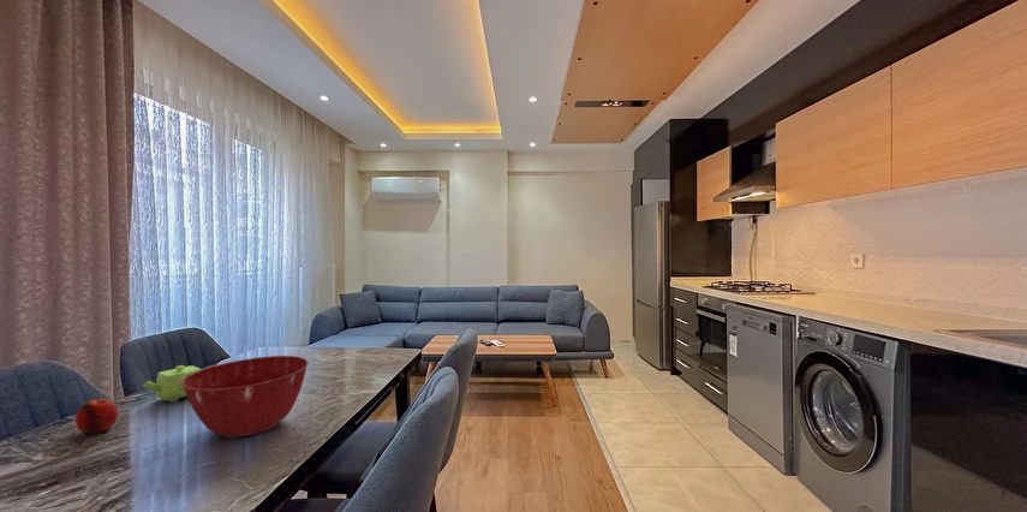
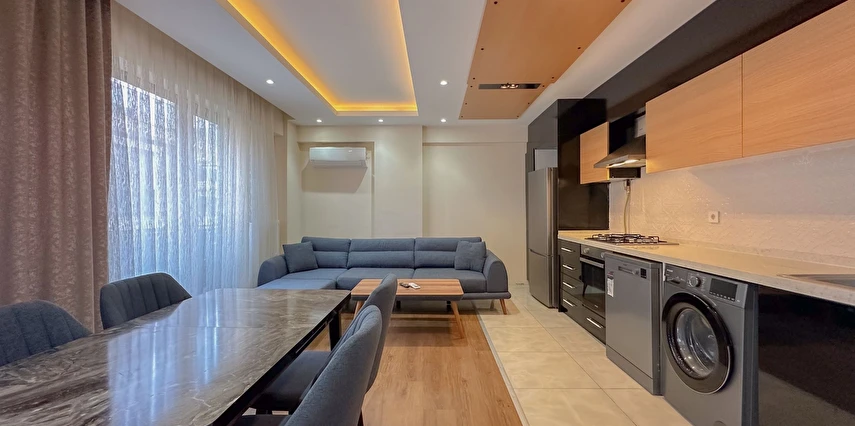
- mixing bowl (250, 397)
- fruit (97, 415)
- teapot (180, 381)
